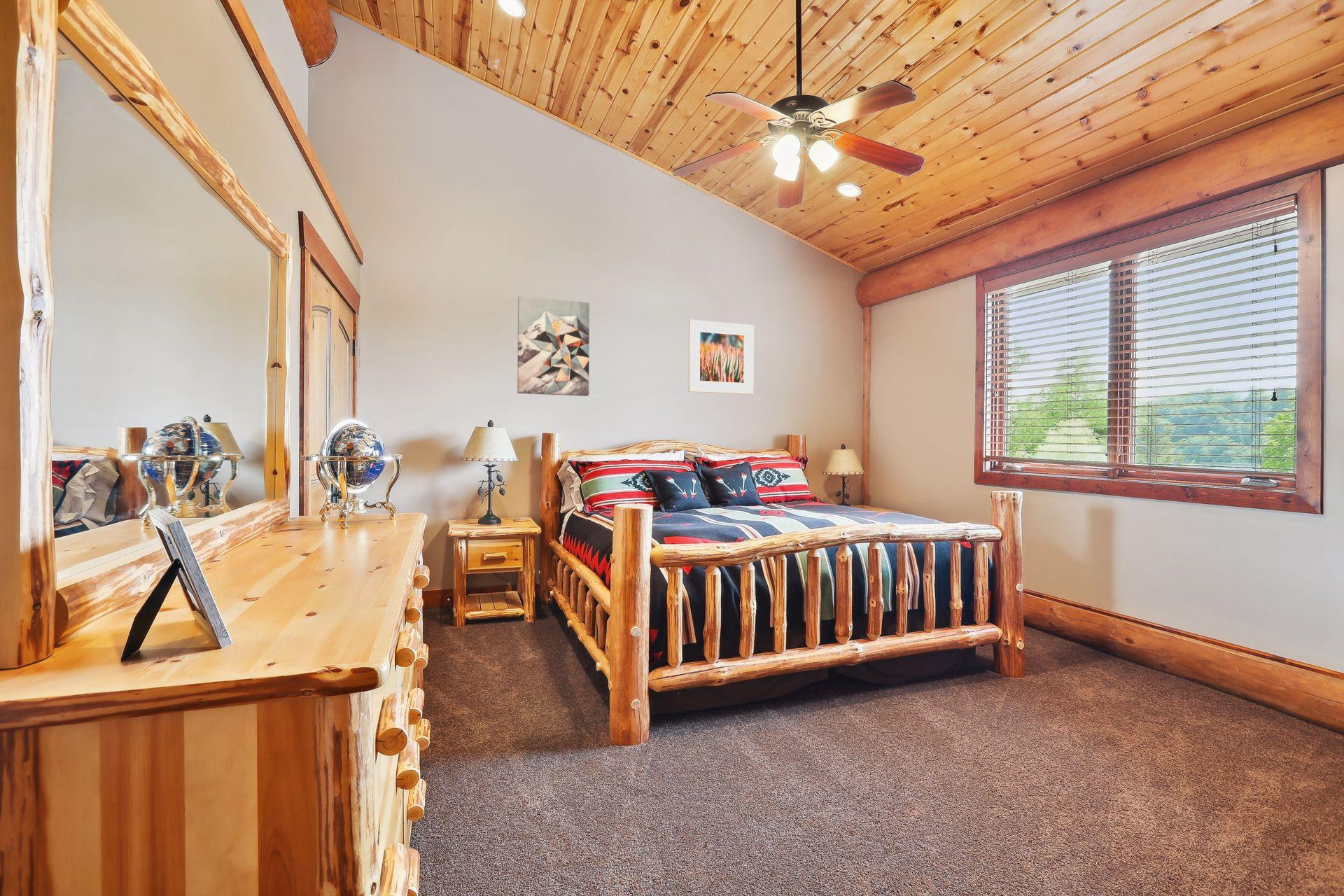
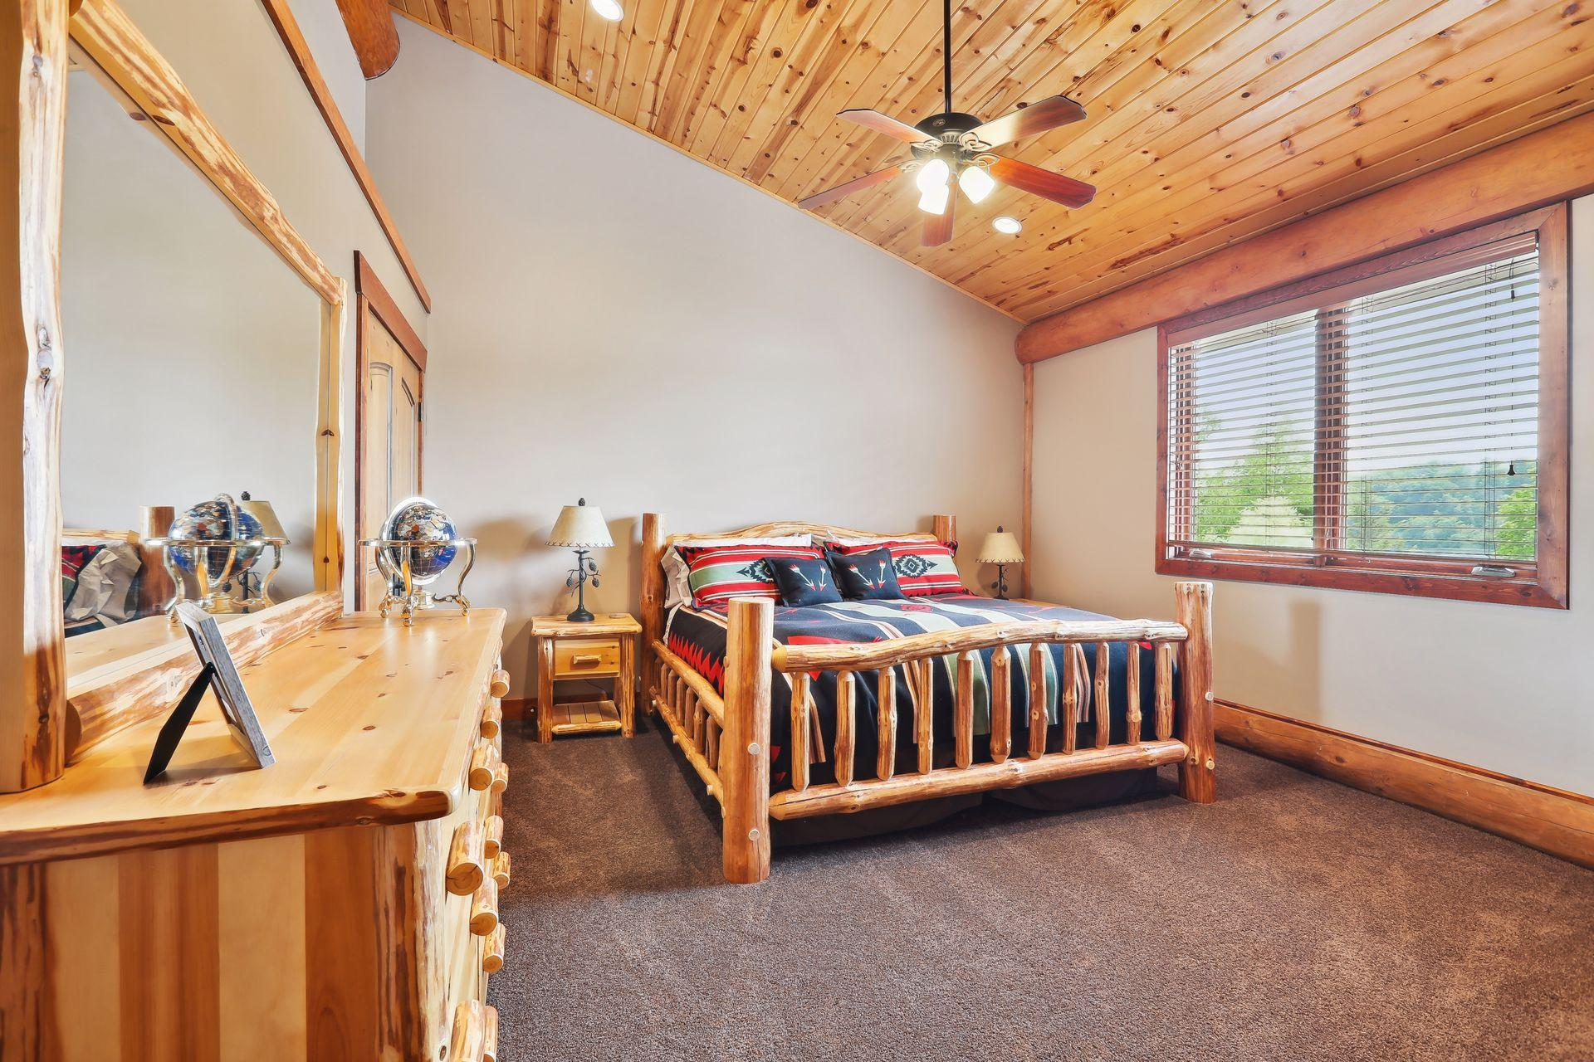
- wall art (554, 347)
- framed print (722, 358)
